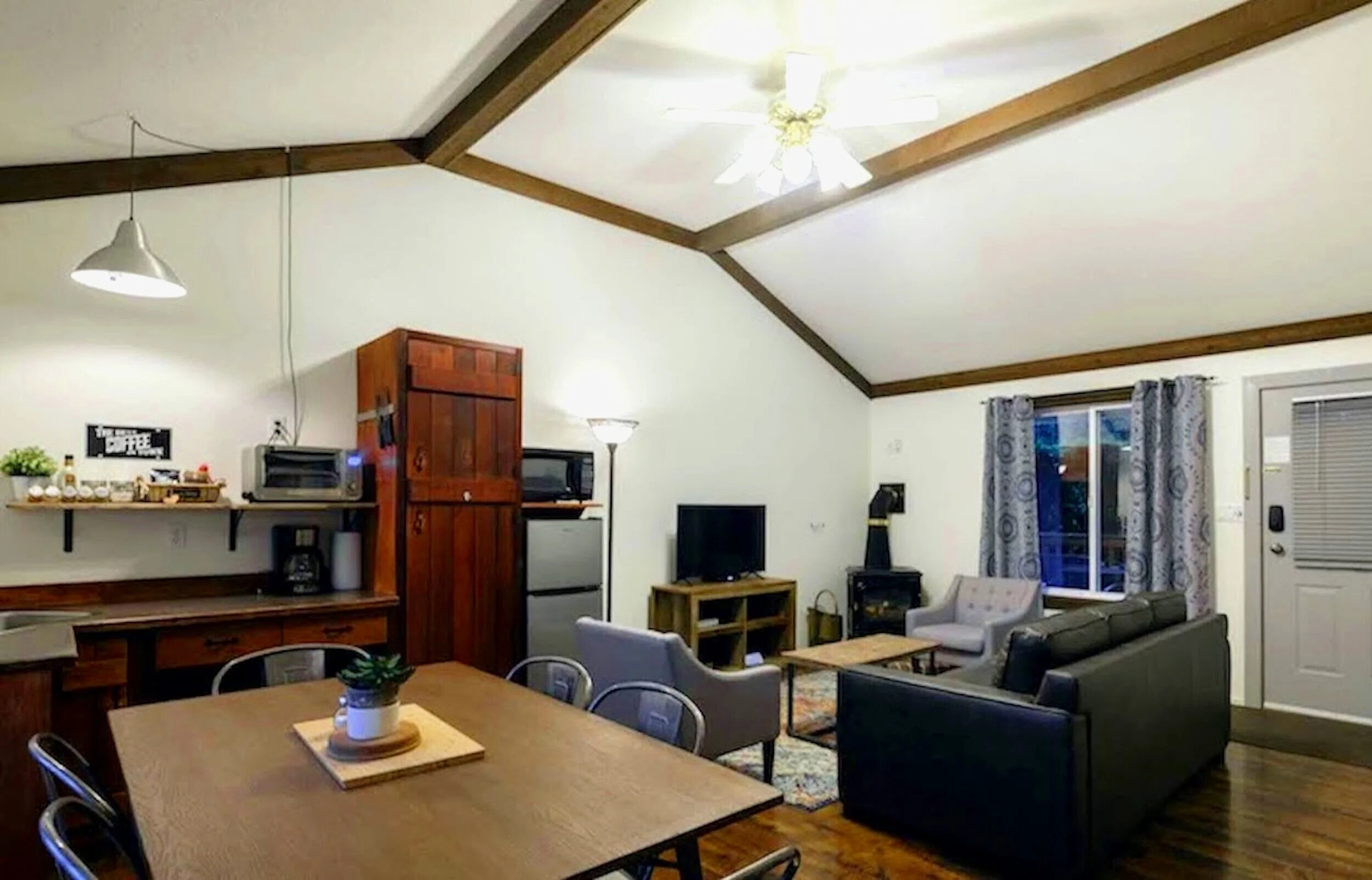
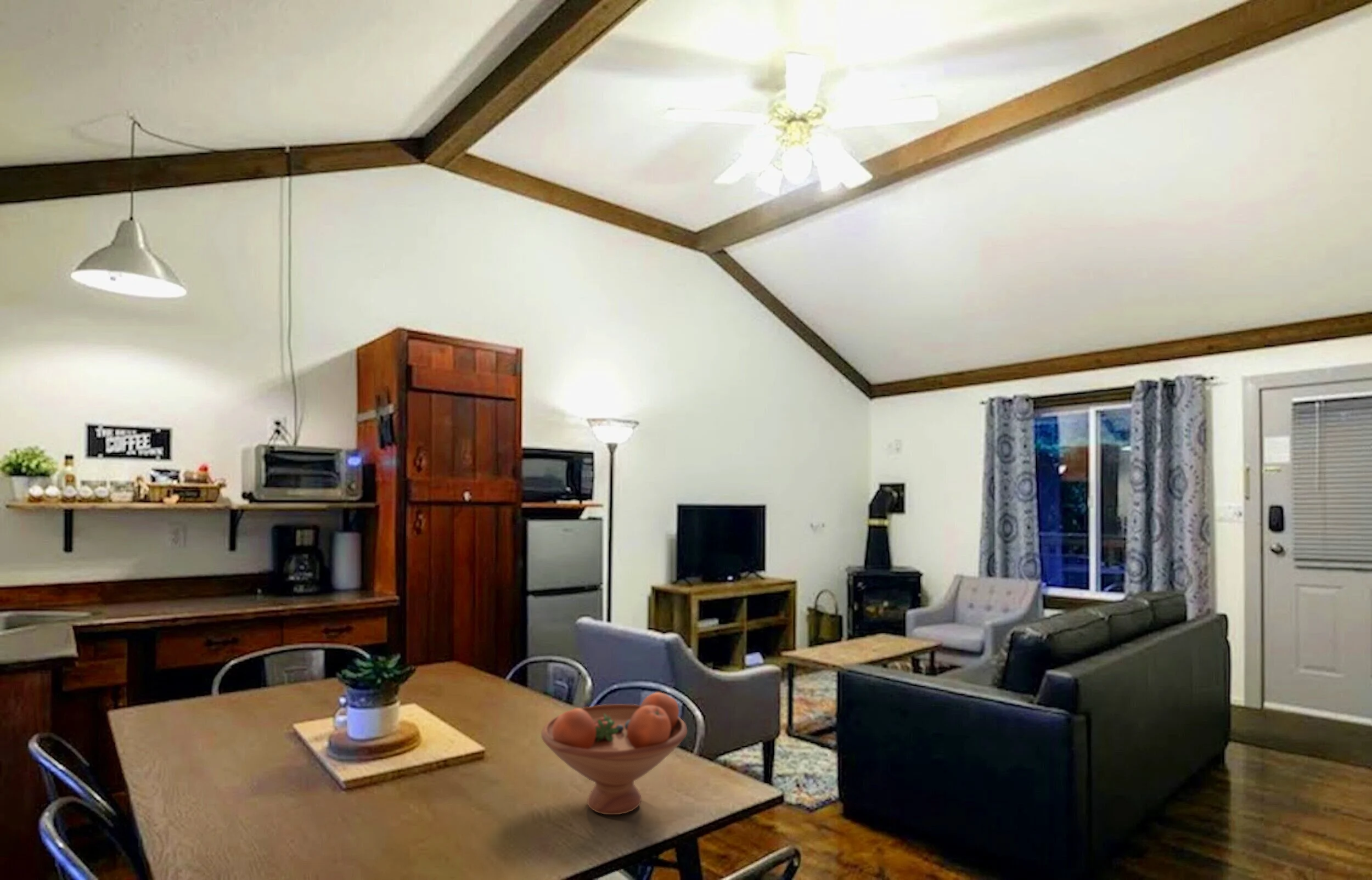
+ fruit bowl (615, 750)
